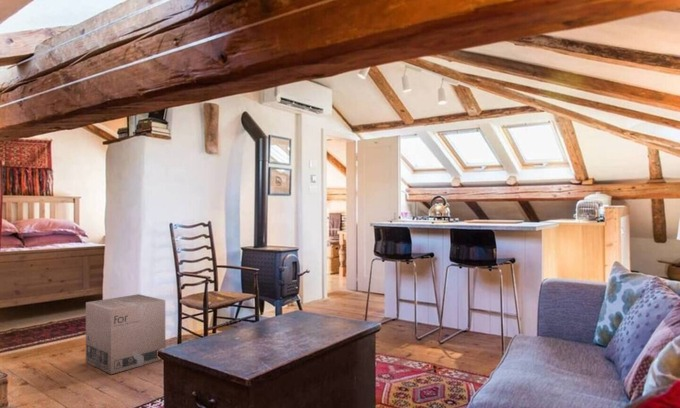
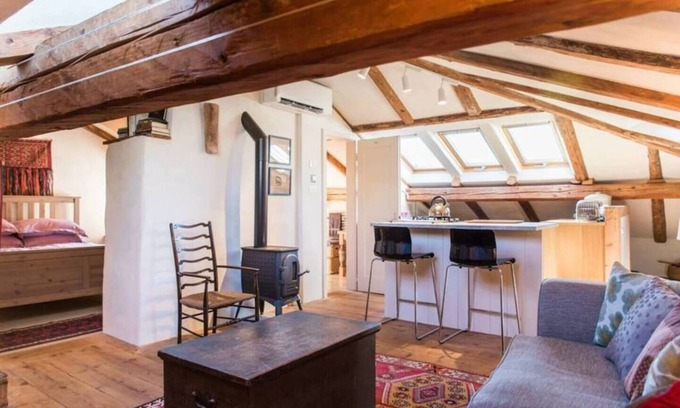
- cardboard box (125, 330)
